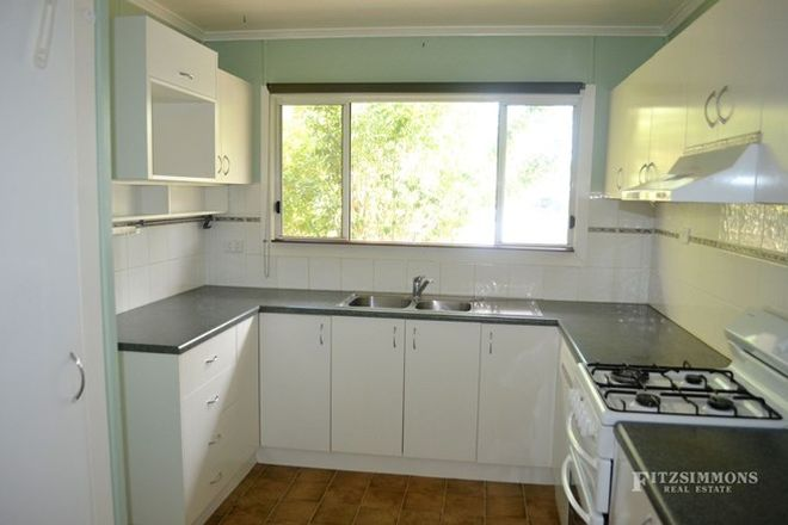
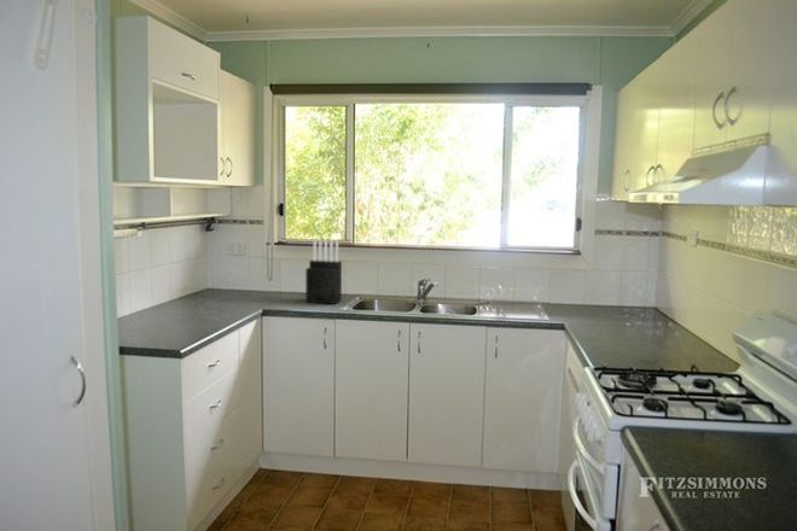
+ knife block (322, 272)
